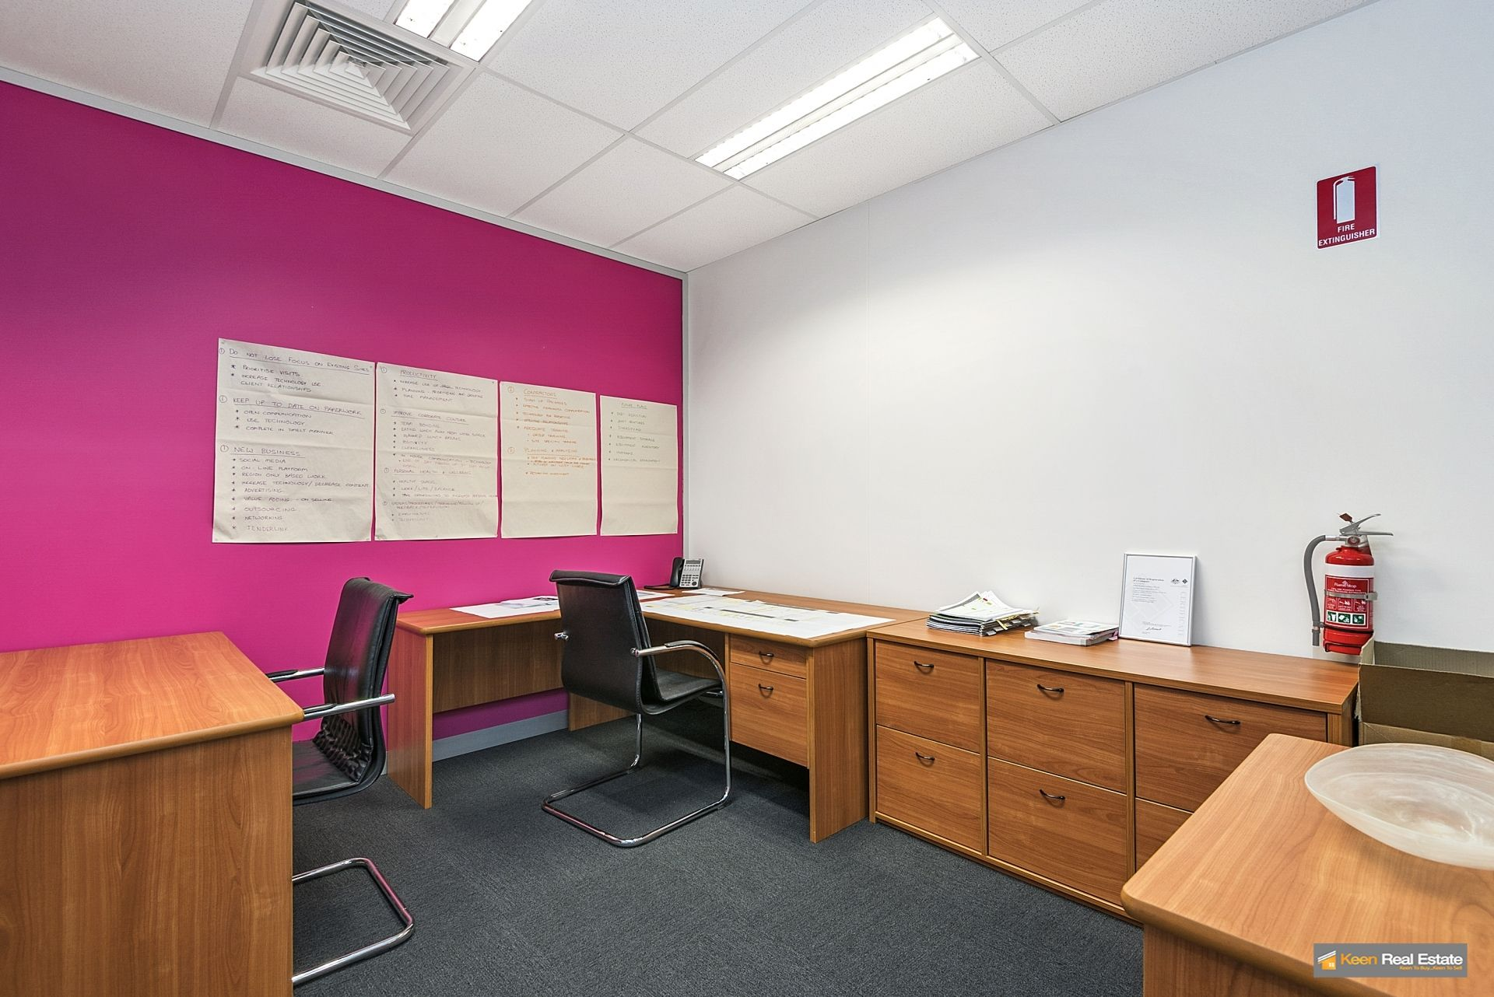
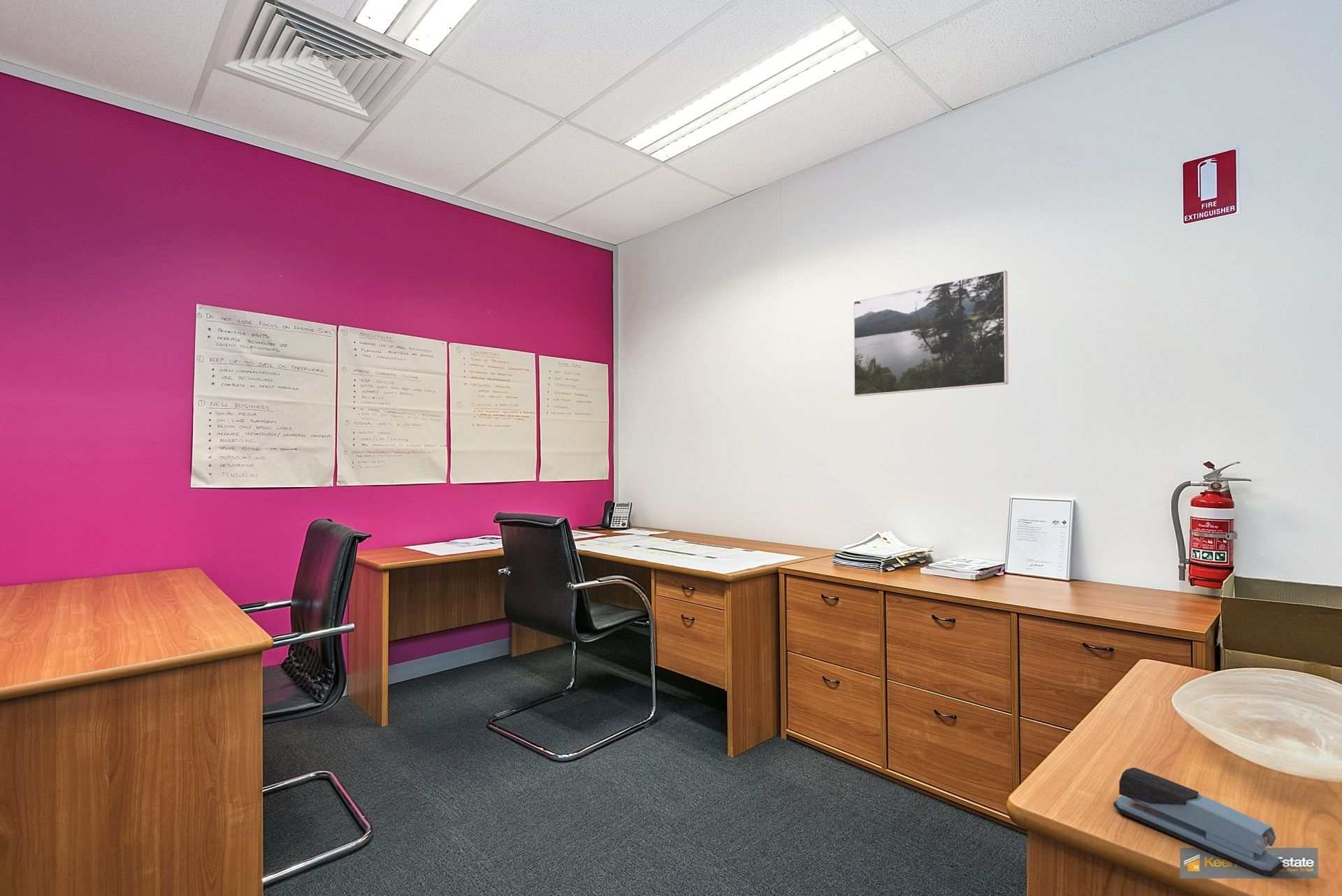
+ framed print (924, 339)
+ stapler (1190, 813)
